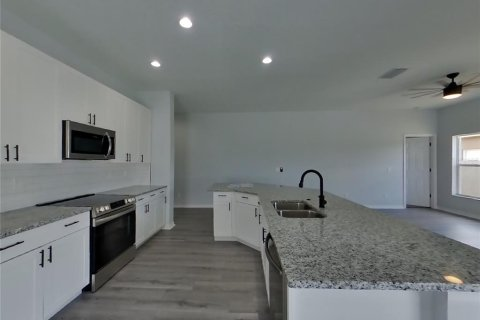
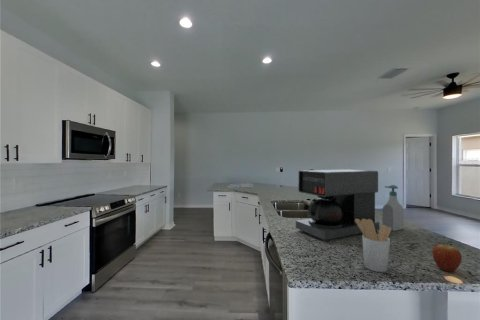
+ soap bottle (391, 206)
+ fruit (446, 256)
+ coffee maker (337, 200)
+ utensil holder (371, 242)
